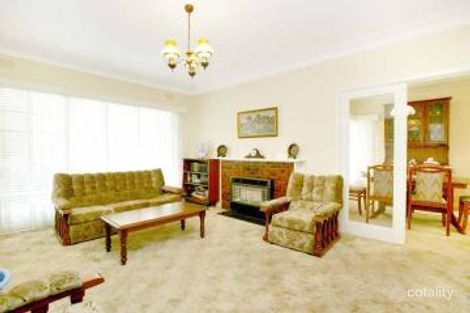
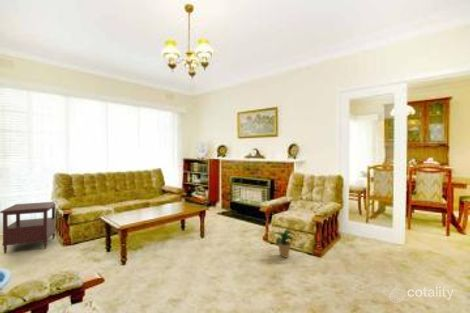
+ potted plant (284, 243)
+ side table (31, 225)
